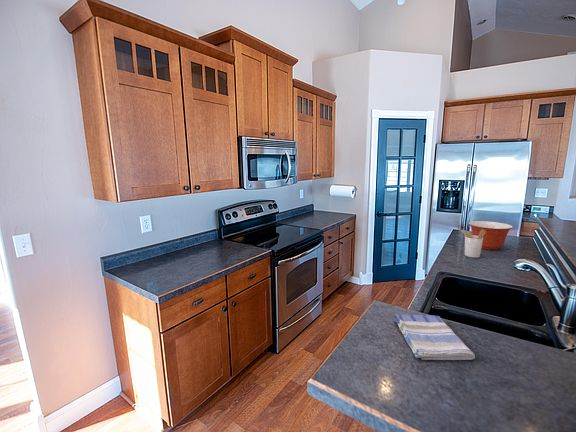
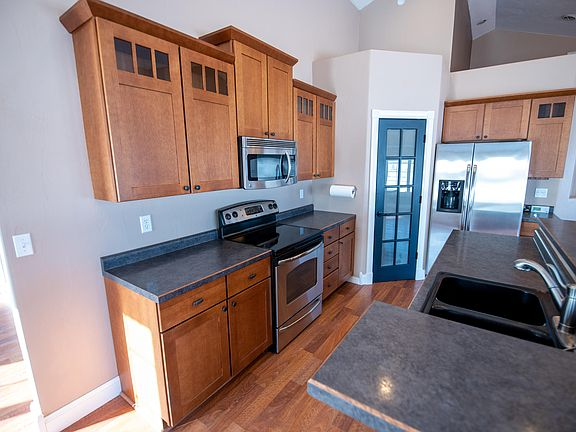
- mixing bowl (488, 235)
- dish towel (429, 334)
- utensil holder (470, 242)
